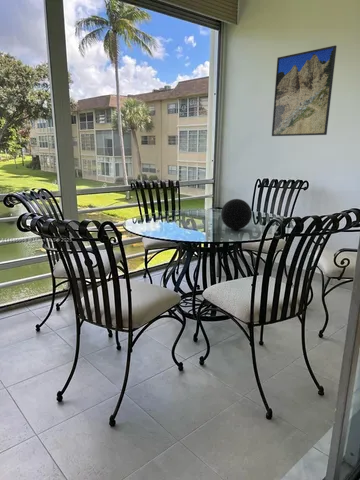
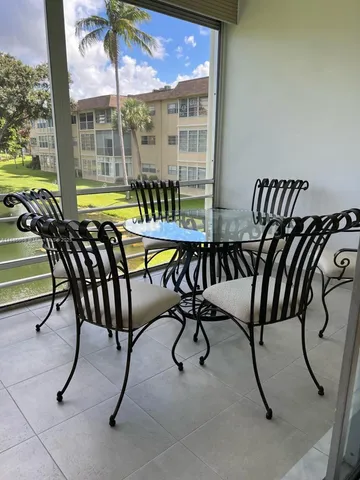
- decorative ball (236, 214)
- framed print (301, 94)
